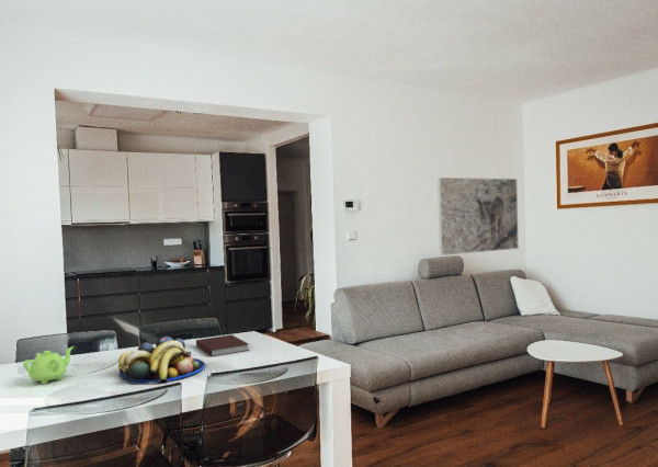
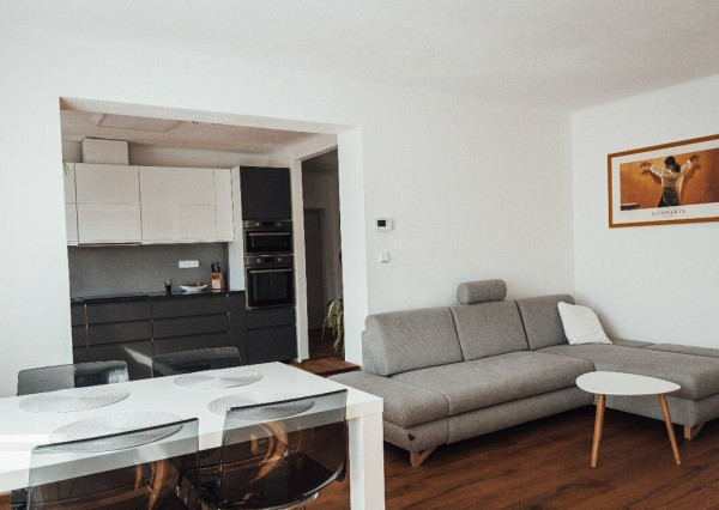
- teapot (49, 365)
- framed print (479, 215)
- notebook (222, 344)
- fruit bowl (162, 355)
